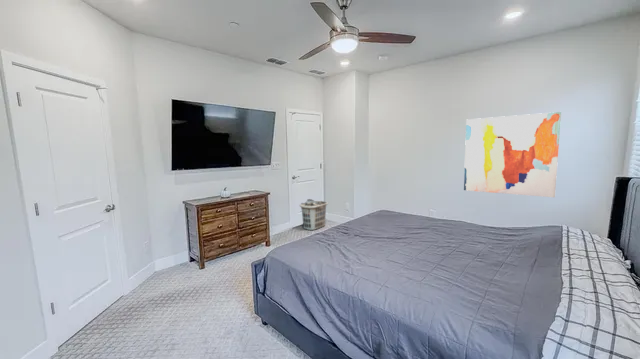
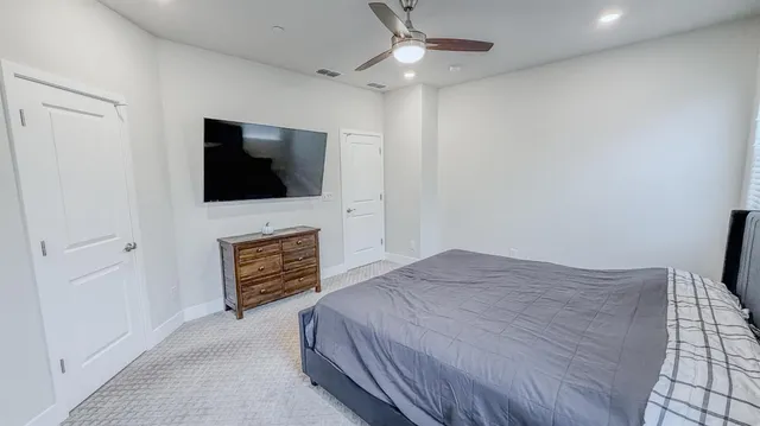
- wall art (507, 155)
- clothes hamper (314, 212)
